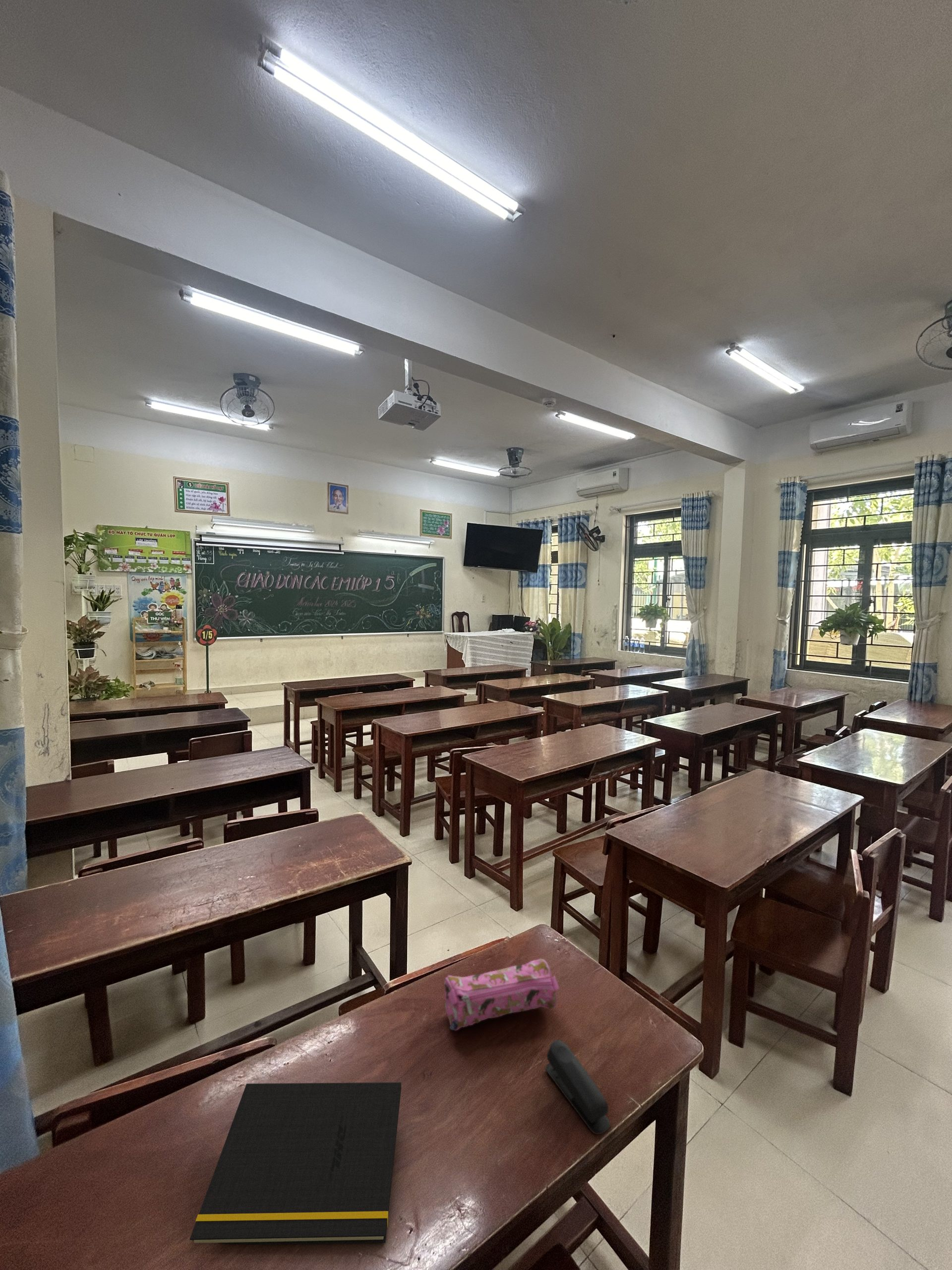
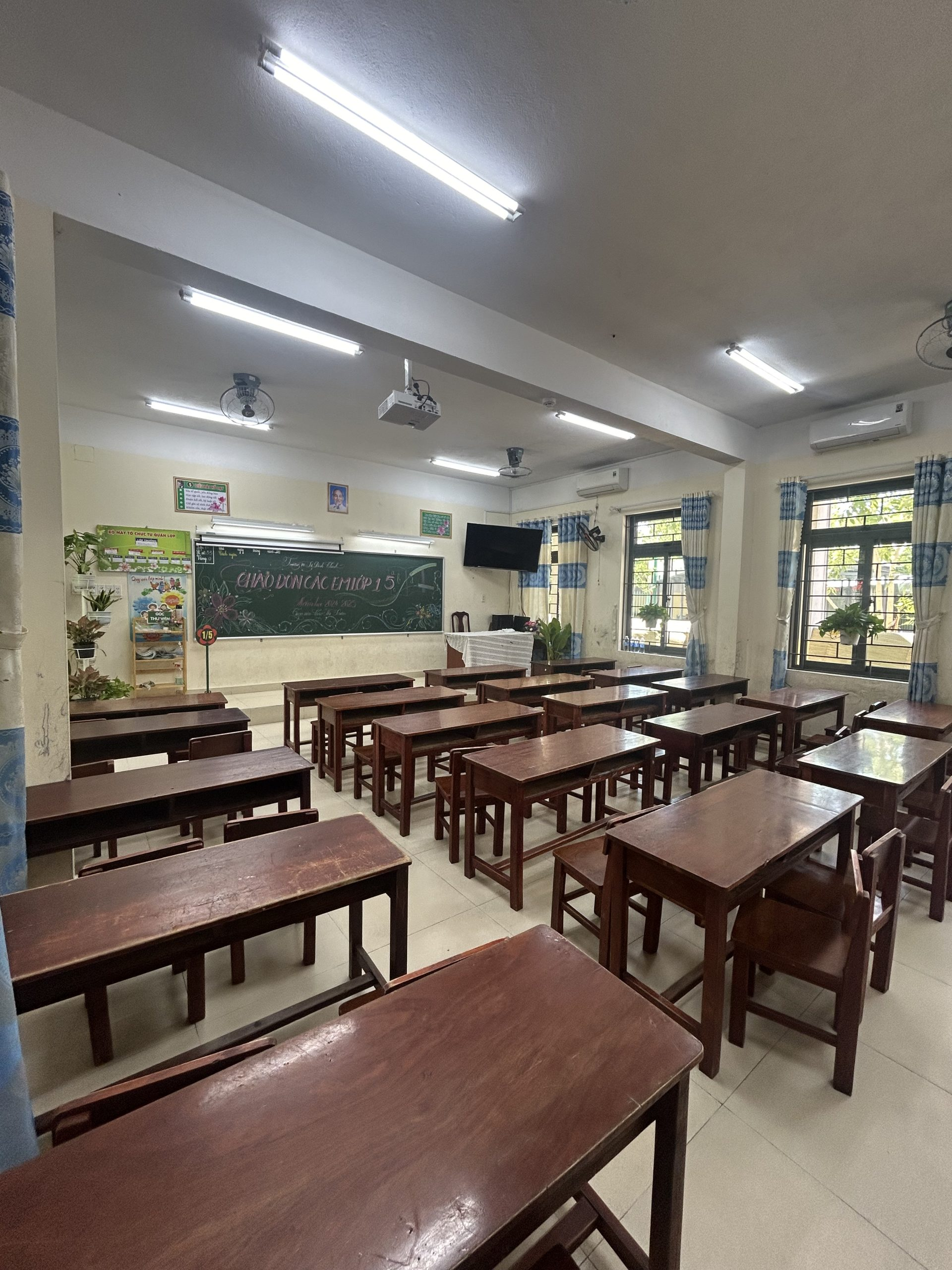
- notepad (308, 1154)
- pencil case (500, 992)
- stapler (576, 1081)
